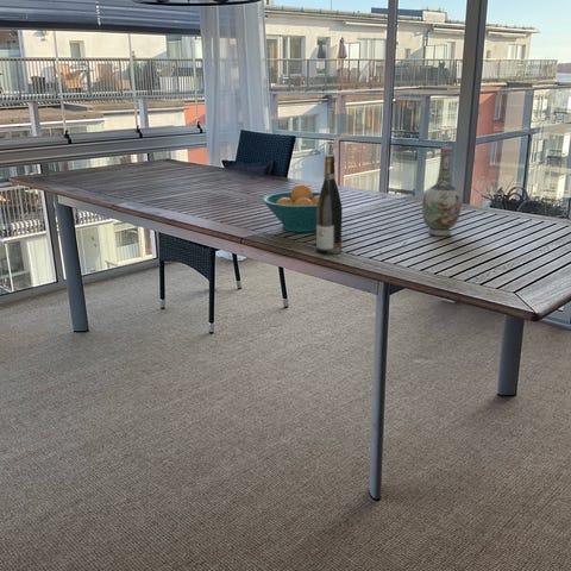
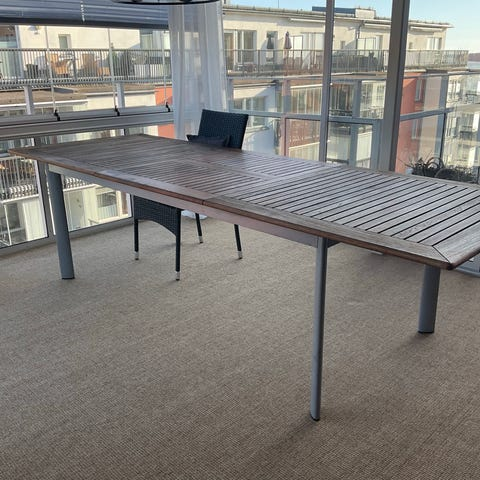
- wine bottle (328, 203)
- vase (443, 192)
- fruit bowl (301, 206)
